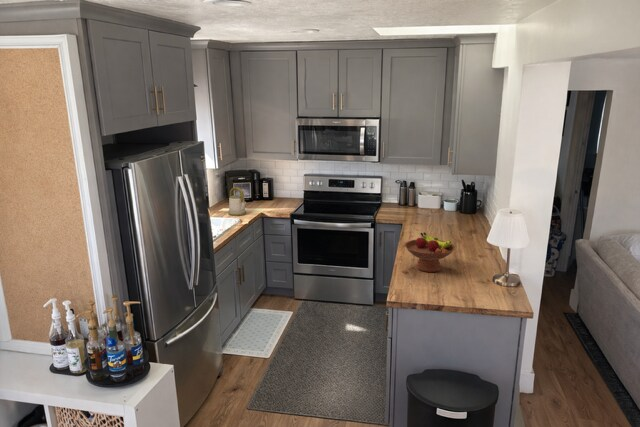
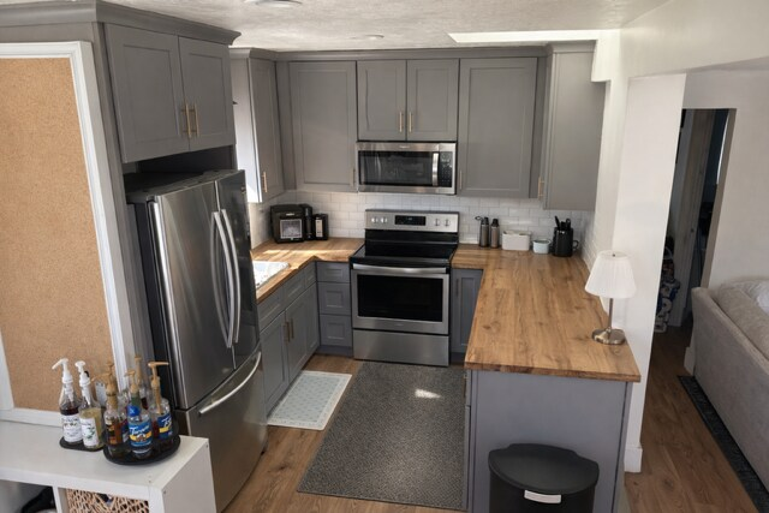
- fruit bowl (429, 252)
- kettle (237, 200)
